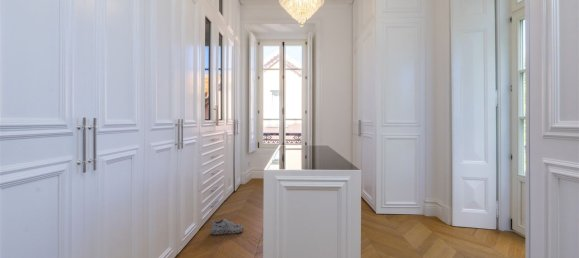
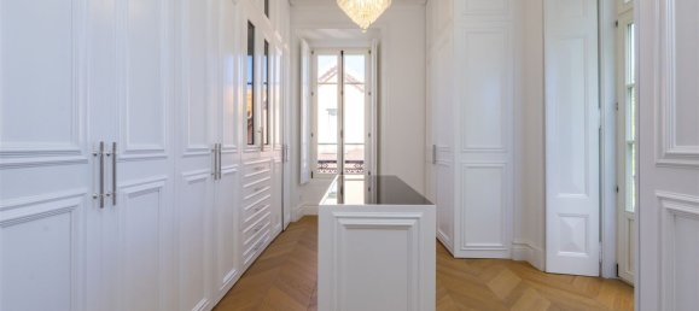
- shoe (227, 225)
